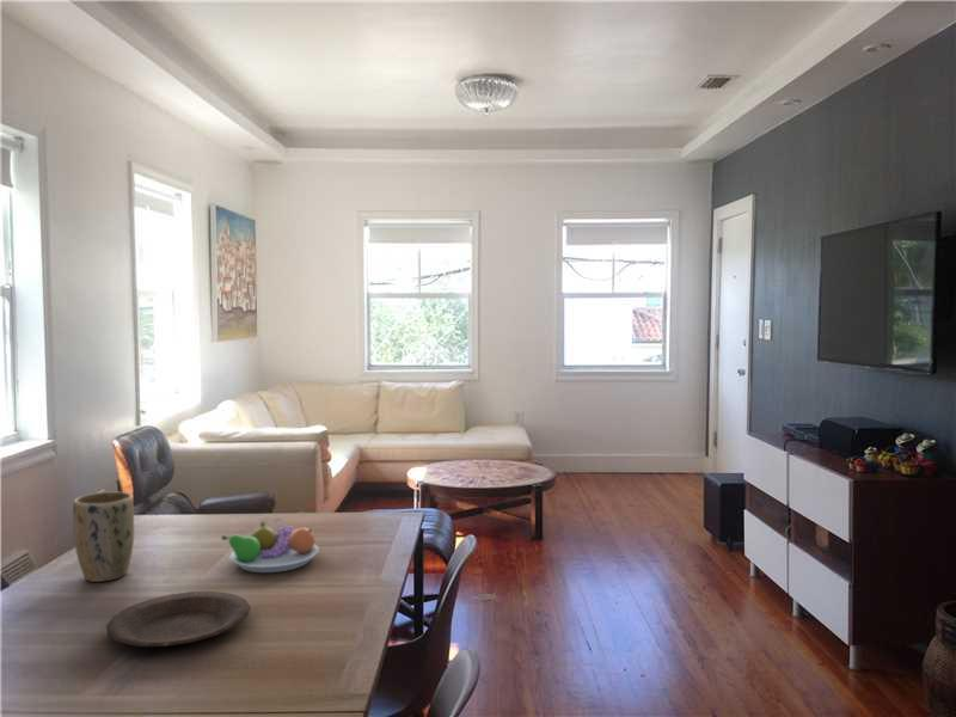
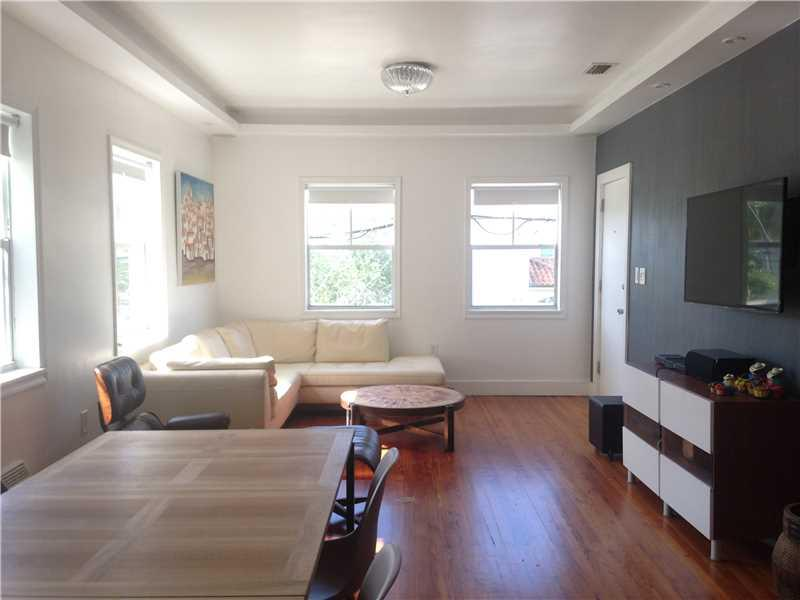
- plant pot (104, 535)
- plate (180, 621)
- fruit bowl (271, 544)
